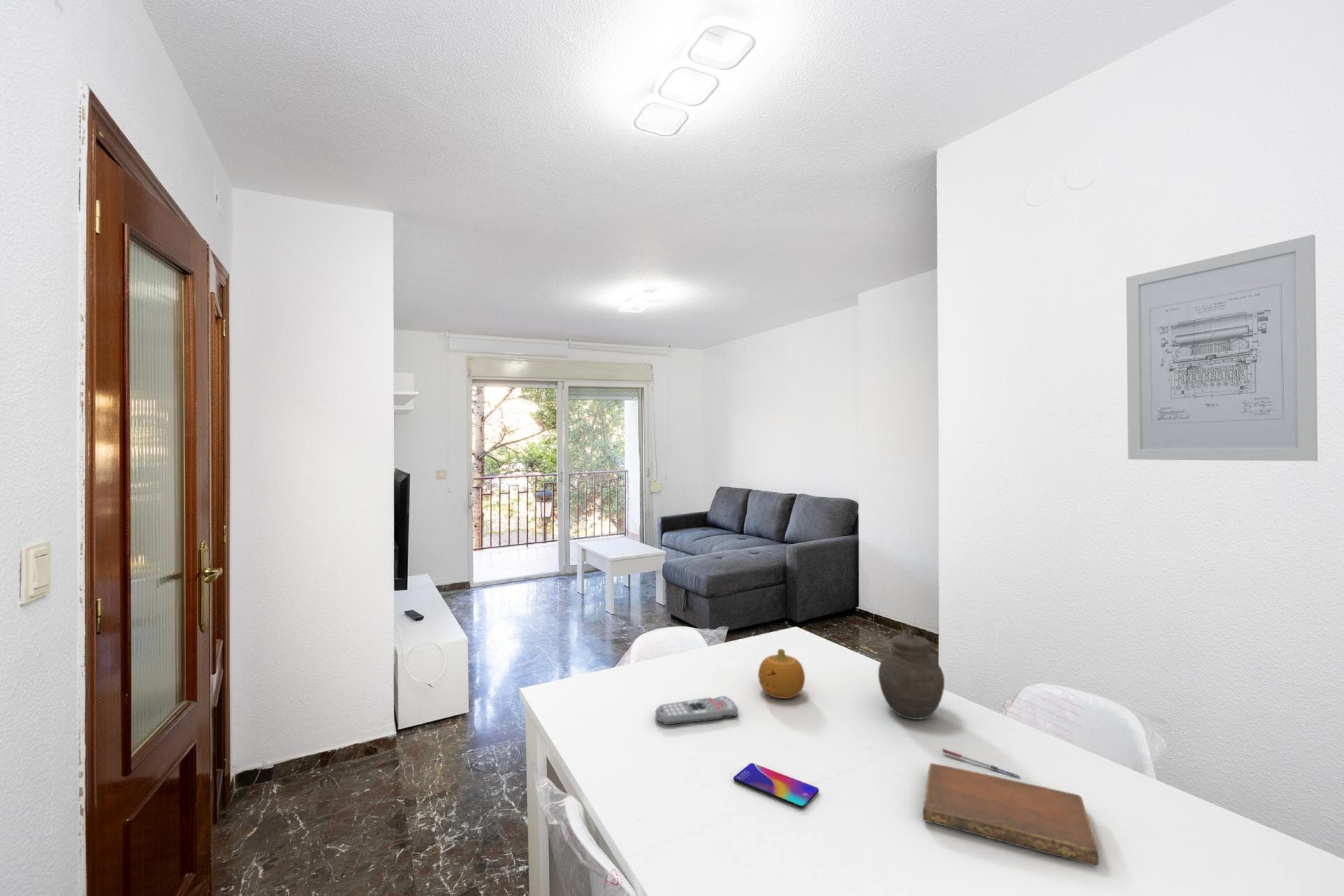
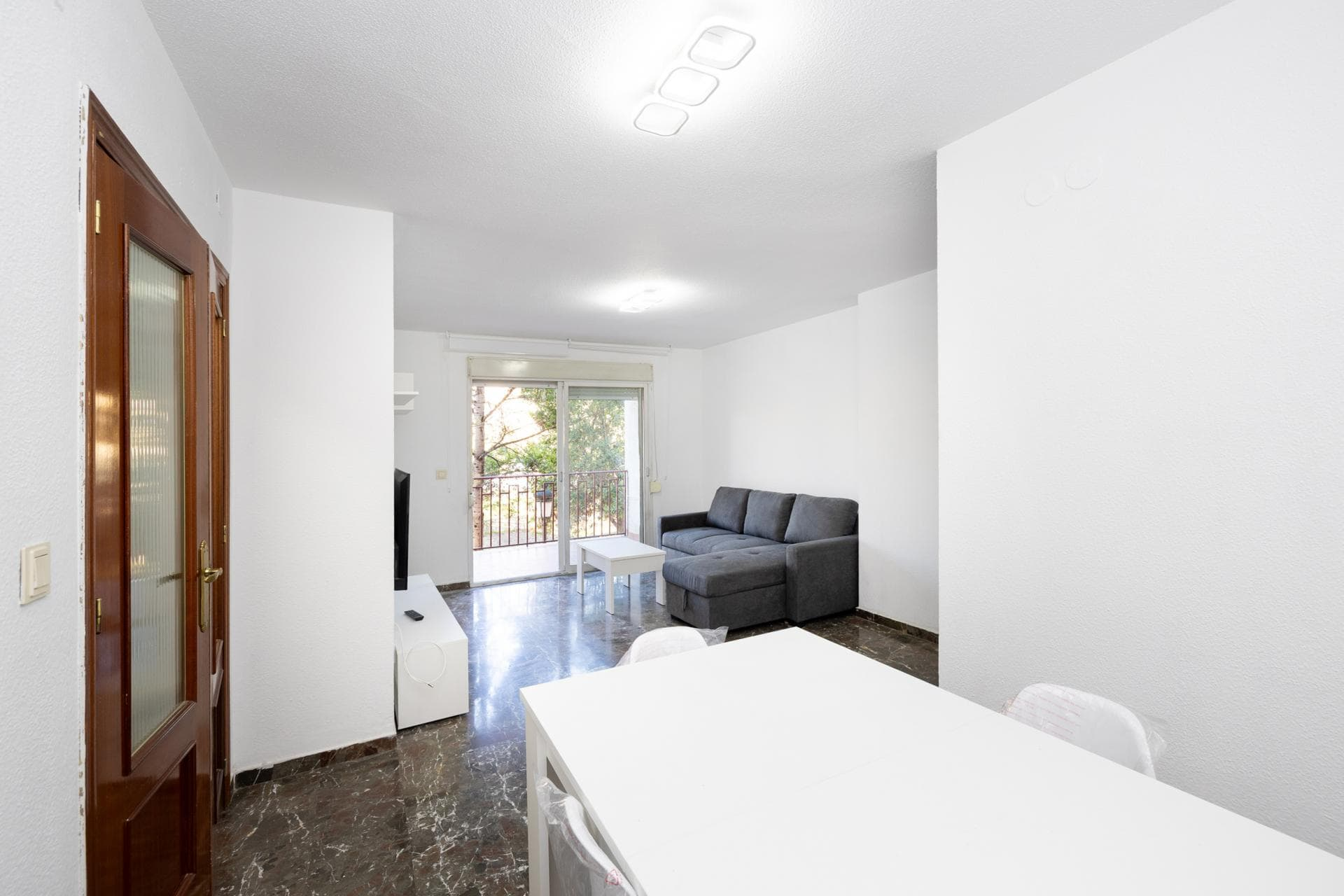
- wall art (1212, 359)
- notebook (1003, 808)
- smartphone (775, 784)
- remote control (696, 710)
- jar (911, 671)
- pen (979, 762)
- fruit (781, 671)
